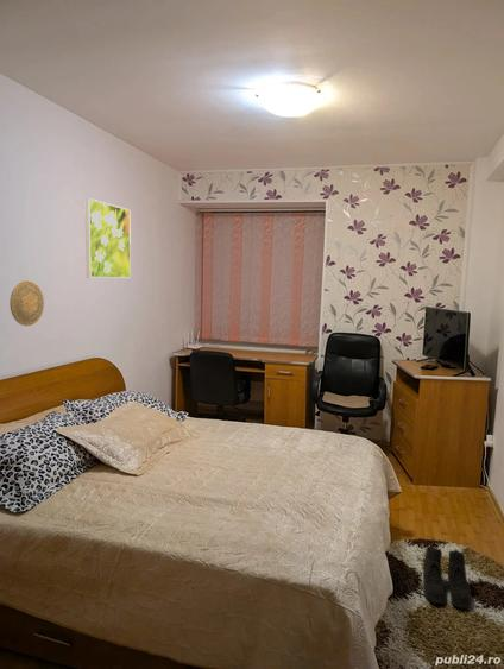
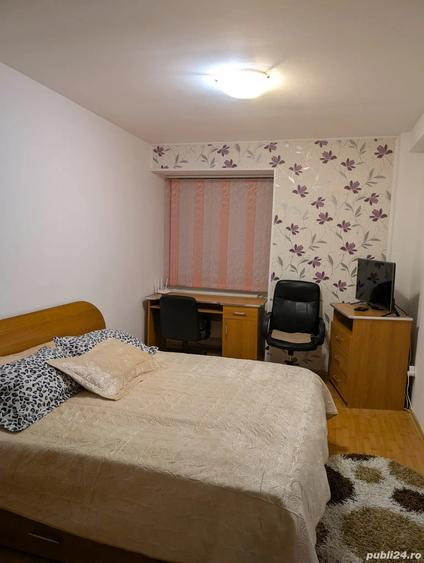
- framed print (109, 241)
- decorative plate (29, 303)
- boots (448, 573)
